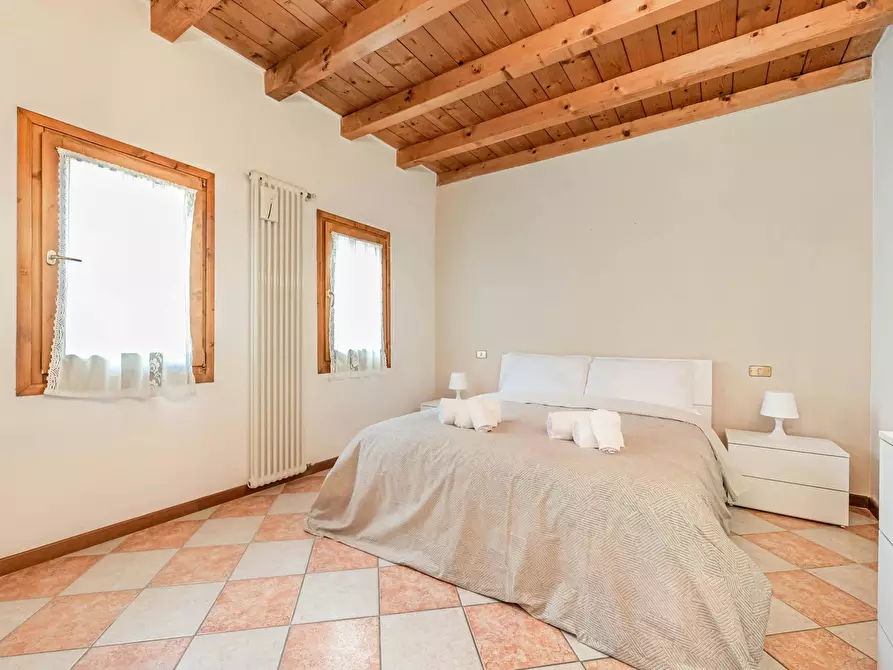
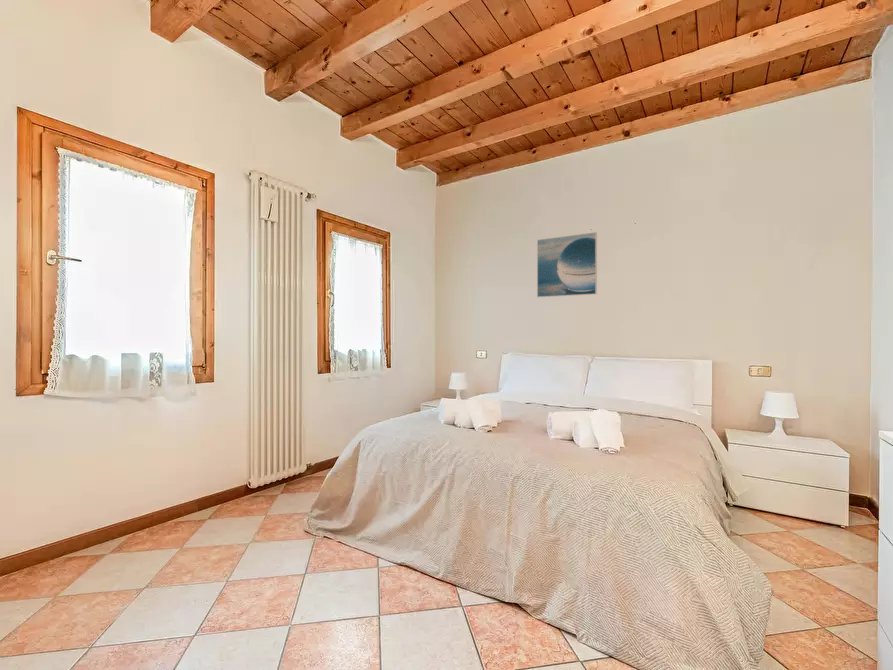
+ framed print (565, 266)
